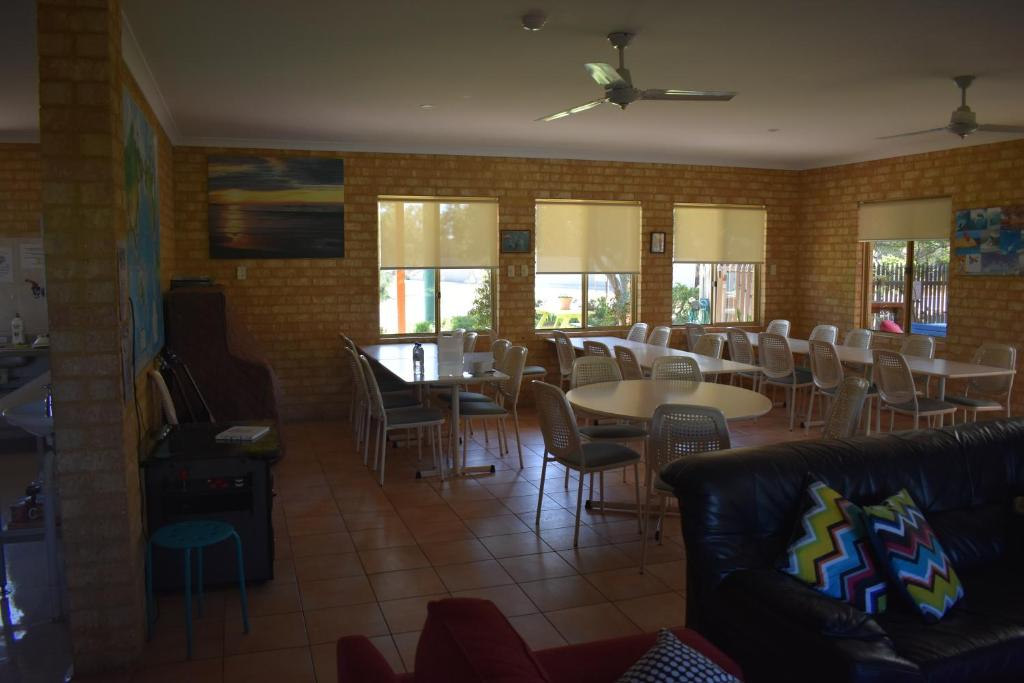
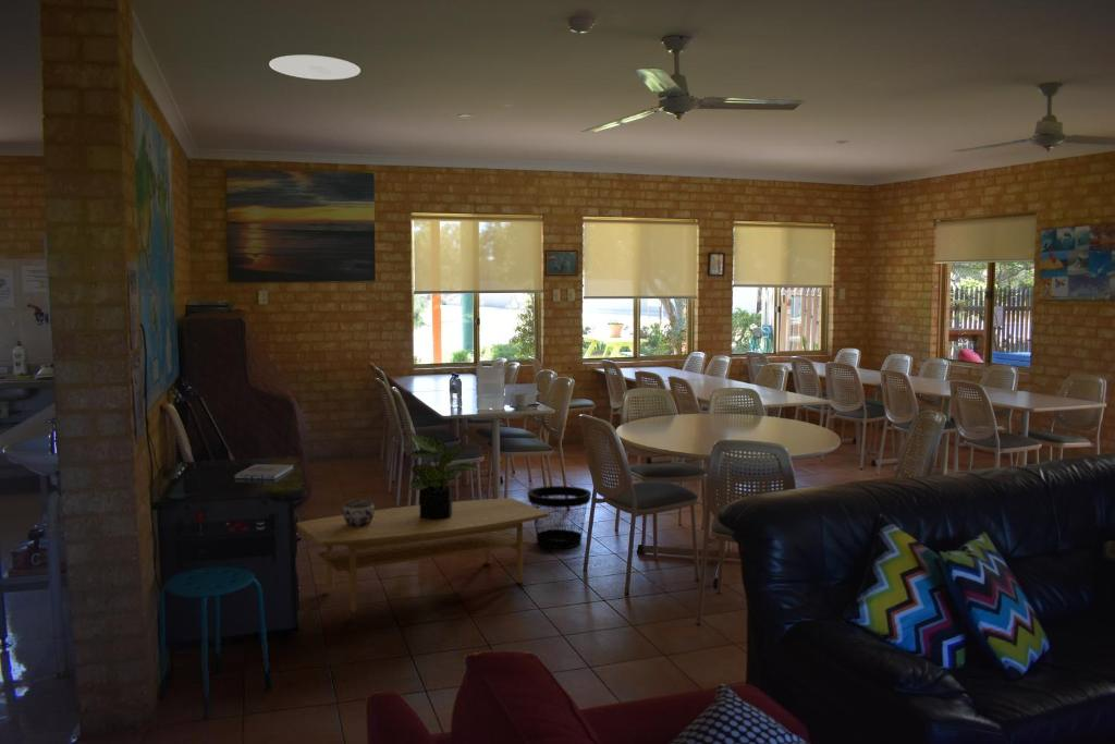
+ wastebasket (560, 517)
+ potted plant (438, 475)
+ jar (358, 512)
+ ceiling light (315, 63)
+ coffee table (426, 552)
